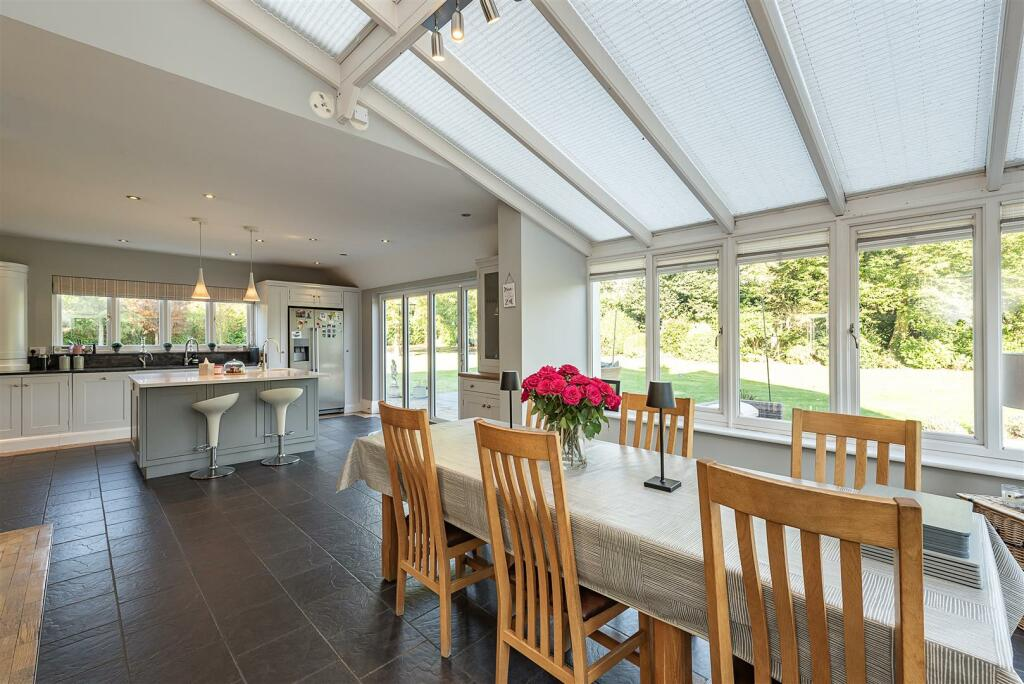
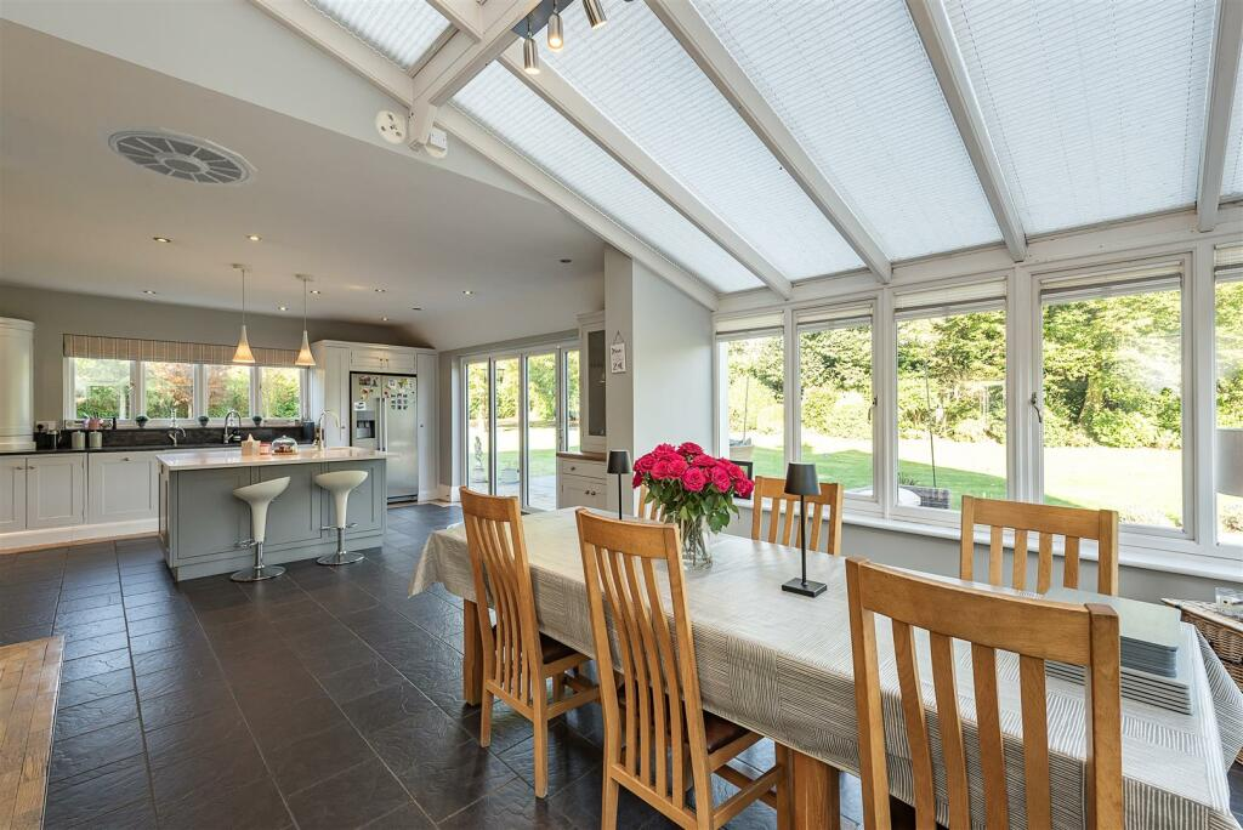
+ ceiling vent (182, 161)
